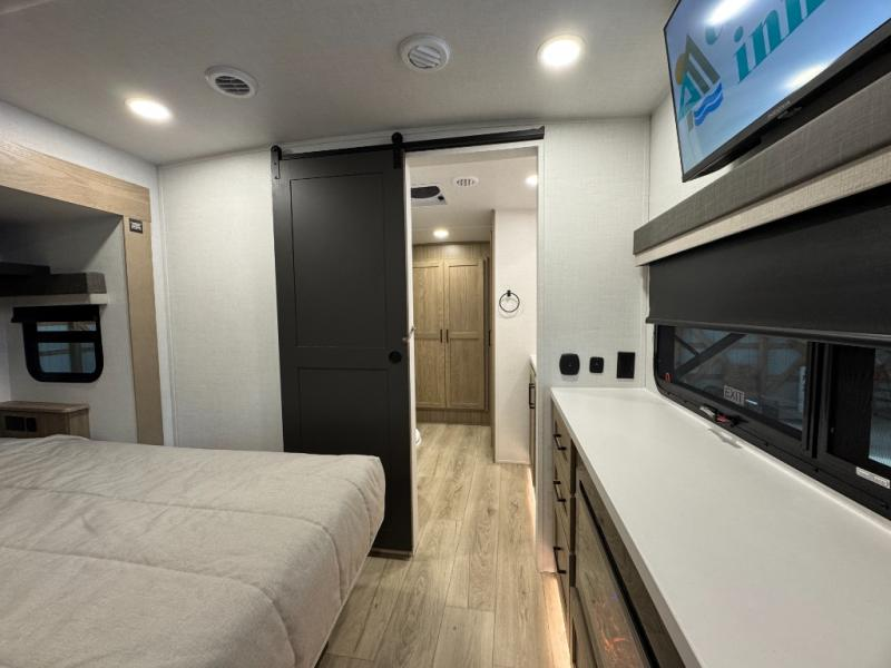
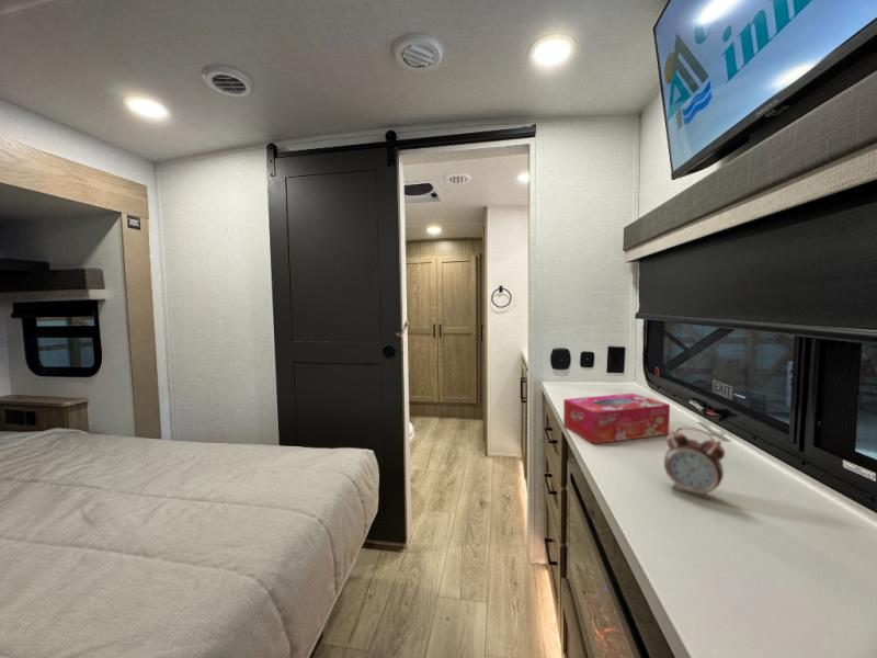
+ tissue box (614, 416)
+ alarm clock (693, 460)
